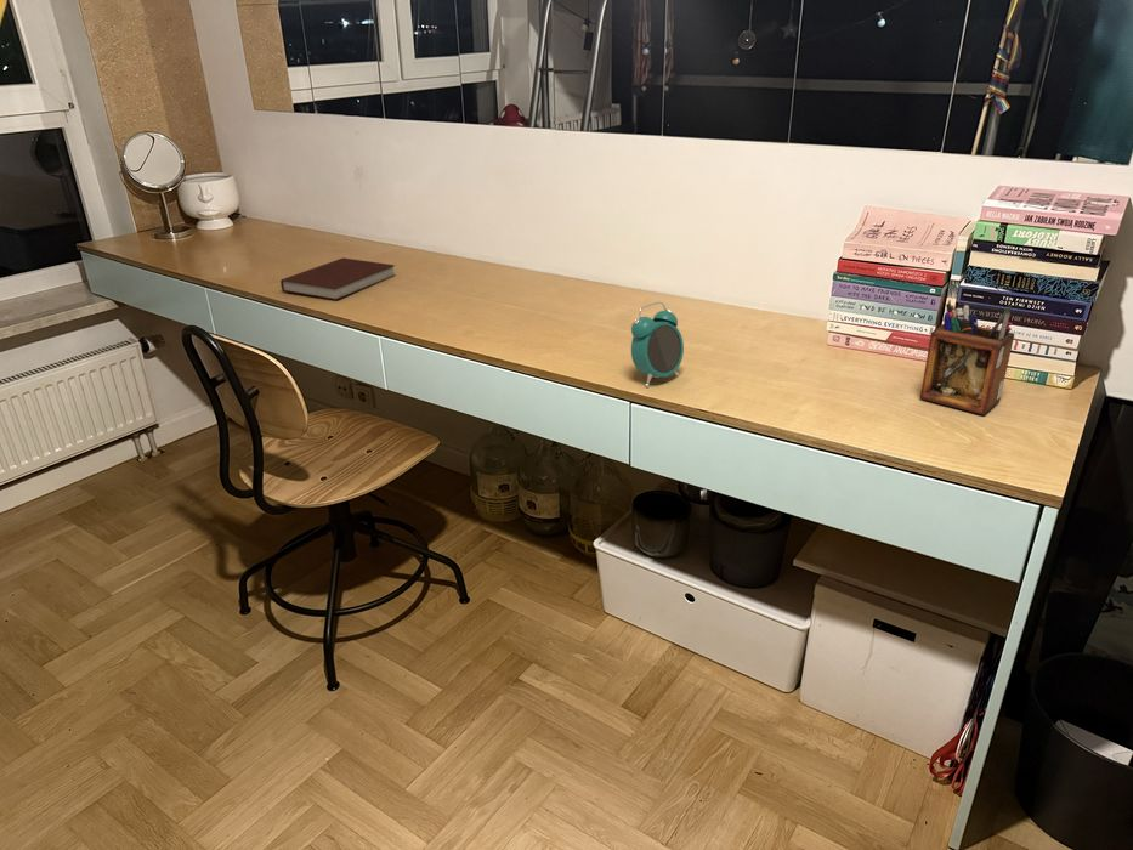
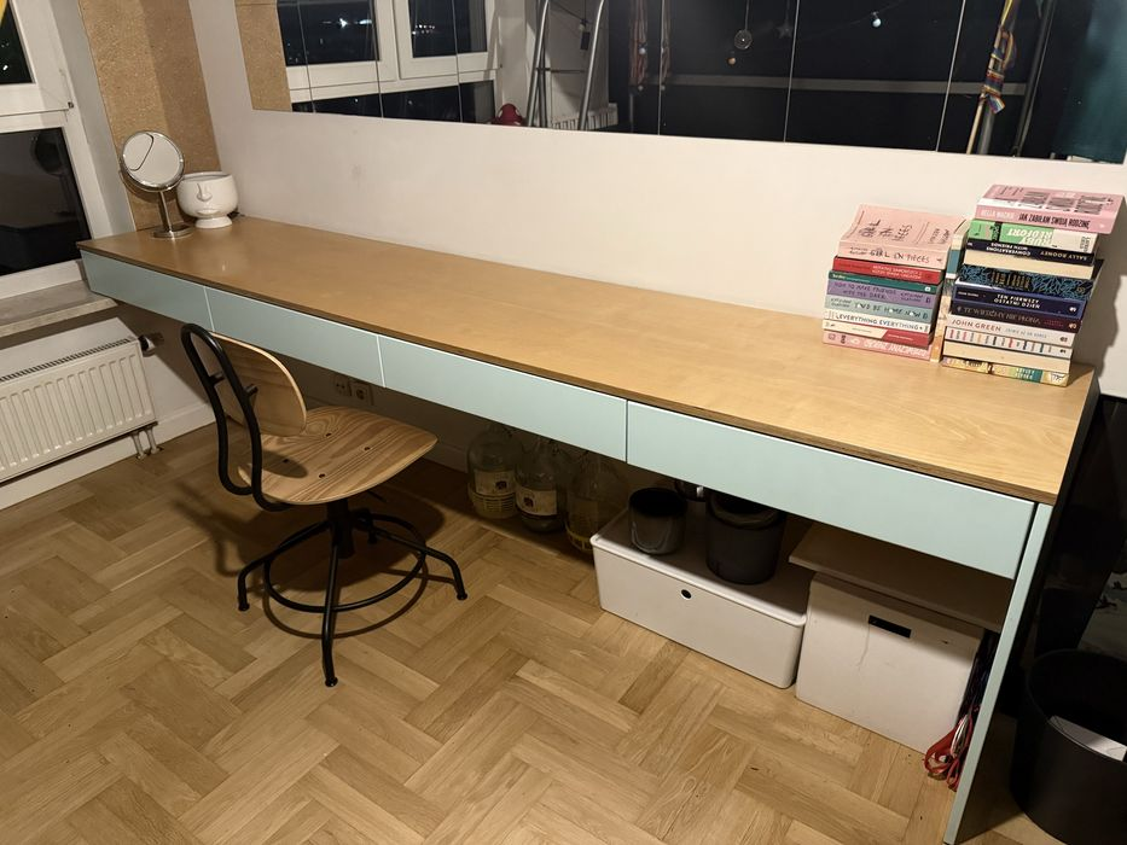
- notebook (339, 277)
- alarm clock (656, 342)
- desk organizer (968, 353)
